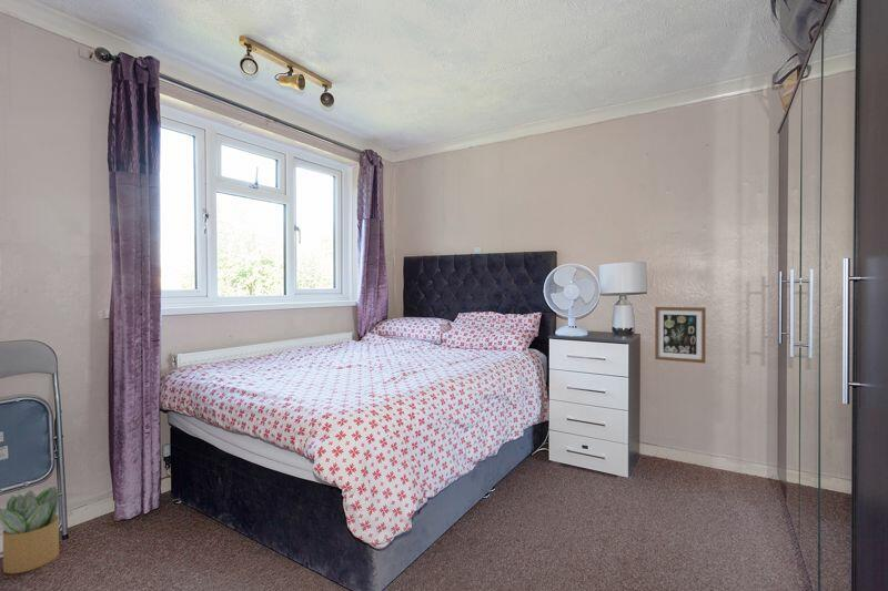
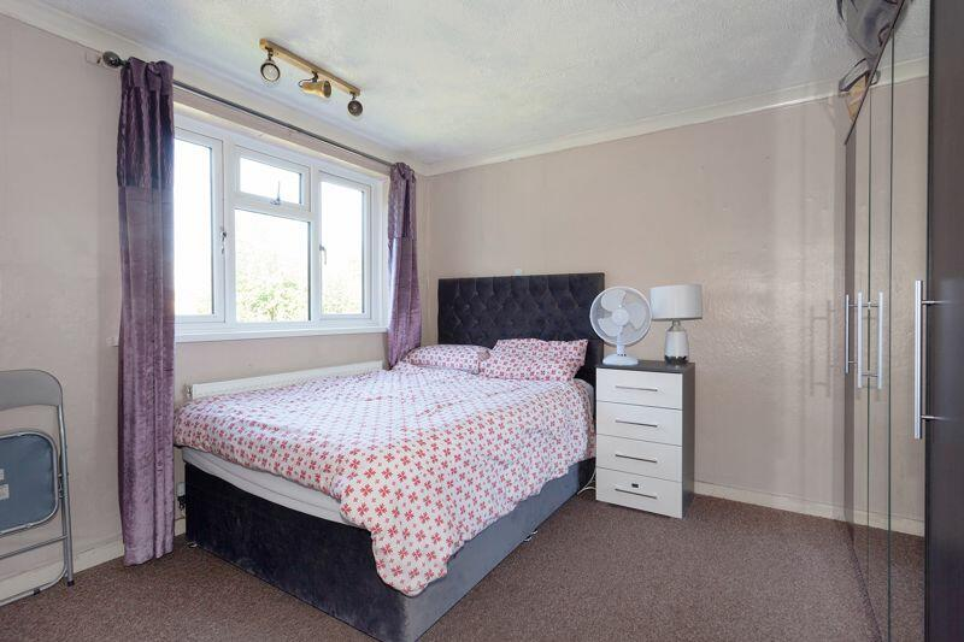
- wall art (679, 334)
- potted plant (27, 529)
